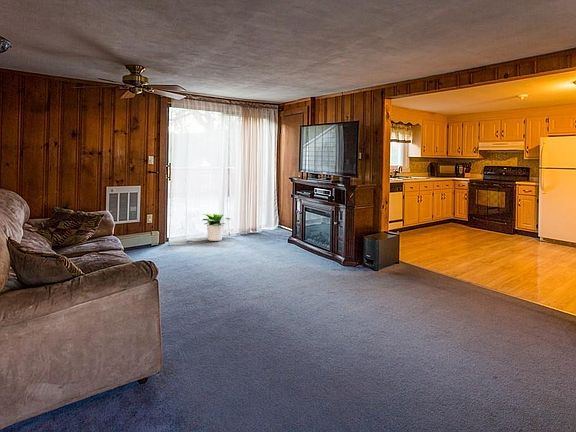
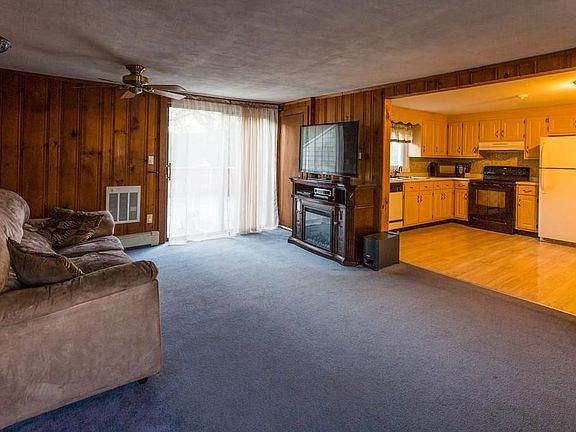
- potted plant (215, 227)
